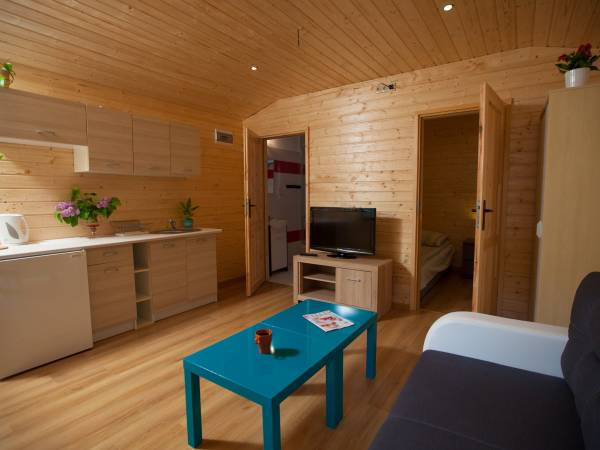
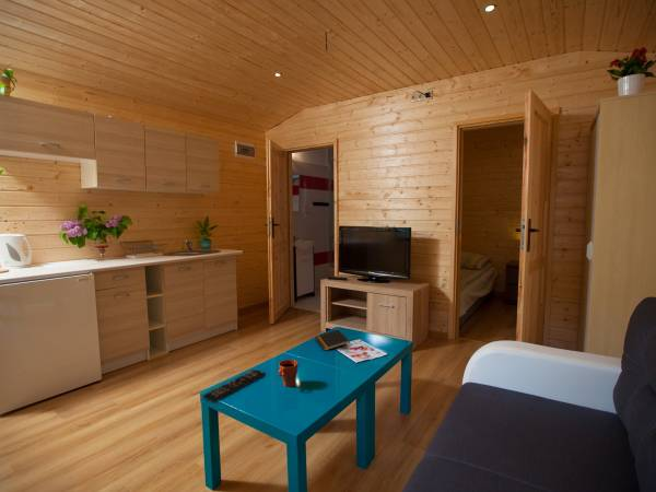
+ remote control (236, 383)
+ notepad (331, 339)
